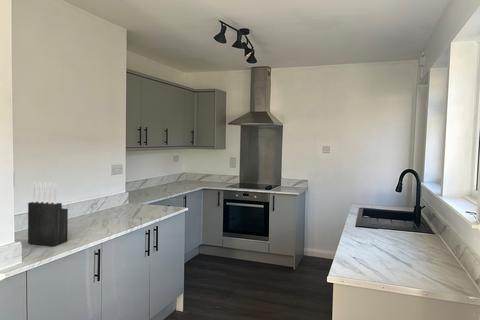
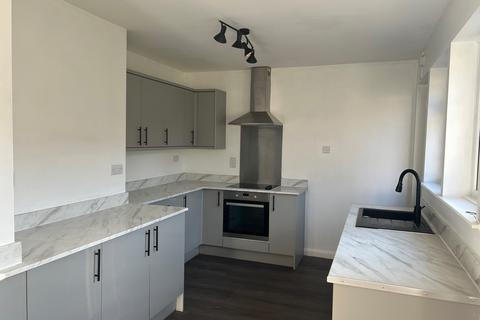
- knife block (49, 212)
